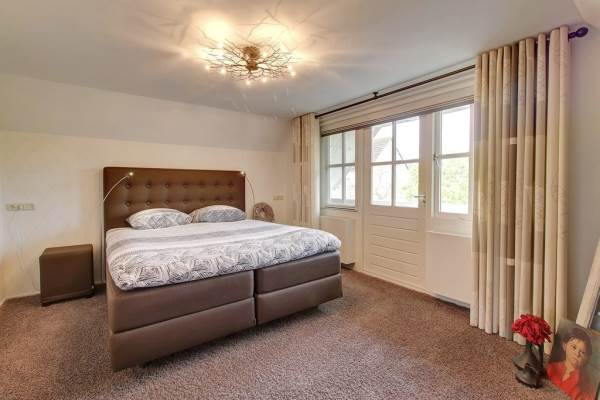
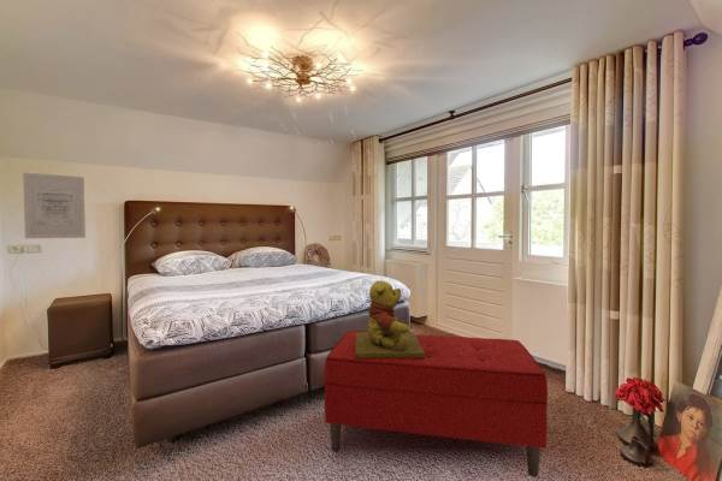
+ wall art (55, 206)
+ teddy bear (386, 313)
+ bench (428, 392)
